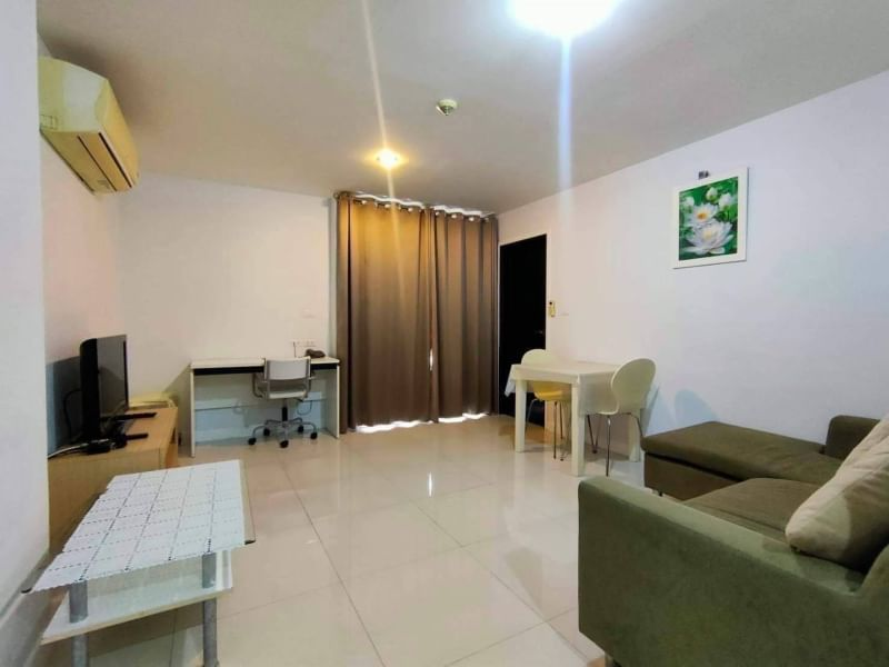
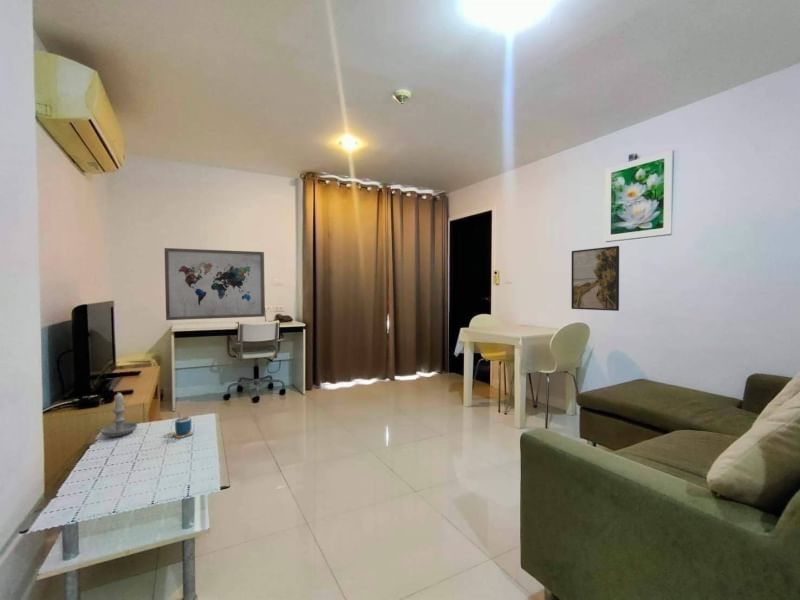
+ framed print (593, 279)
+ wall art (217, 284)
+ candle (118, 412)
+ cup (183, 422)
